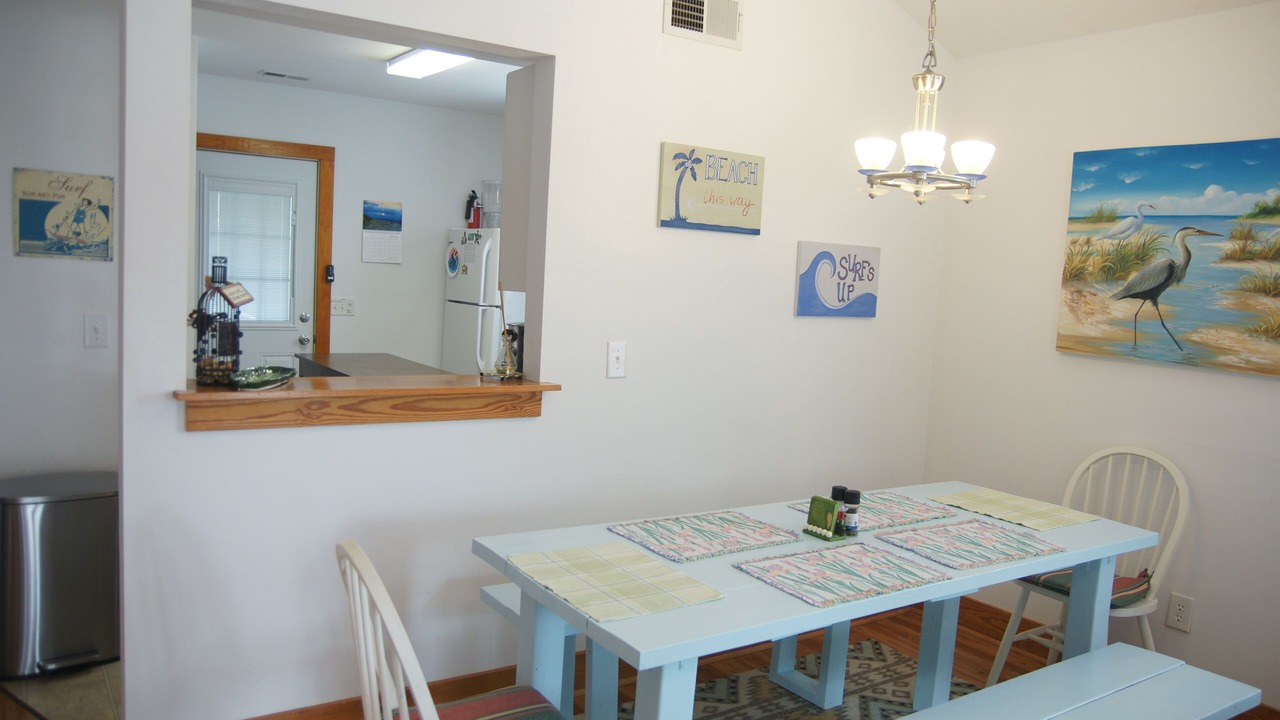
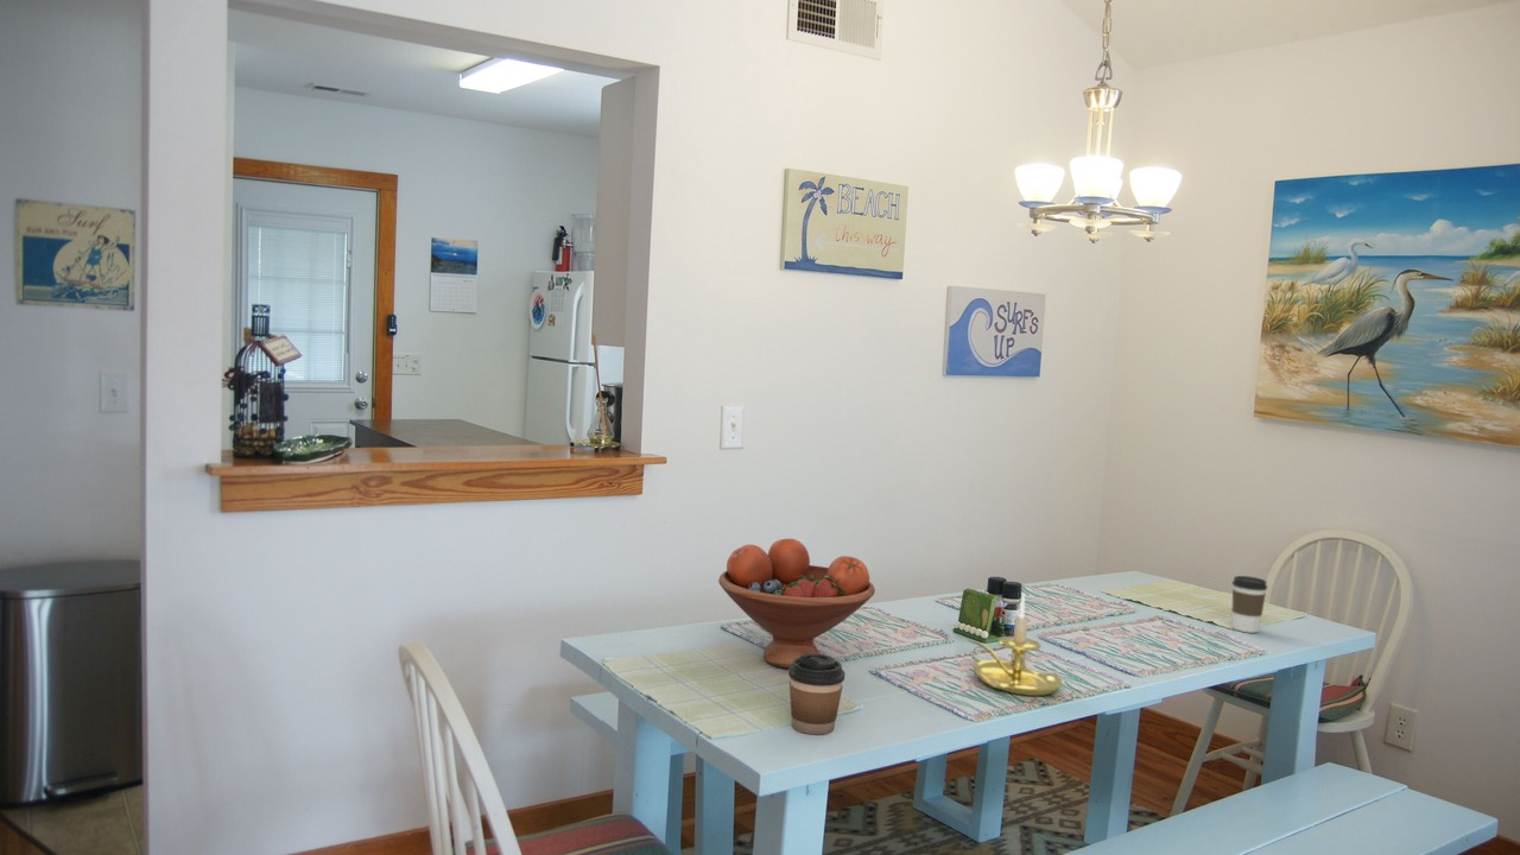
+ fruit bowl (794, 604)
+ coffee cup (1247, 603)
+ coffee cup (815, 690)
+ candle holder (1013, 636)
